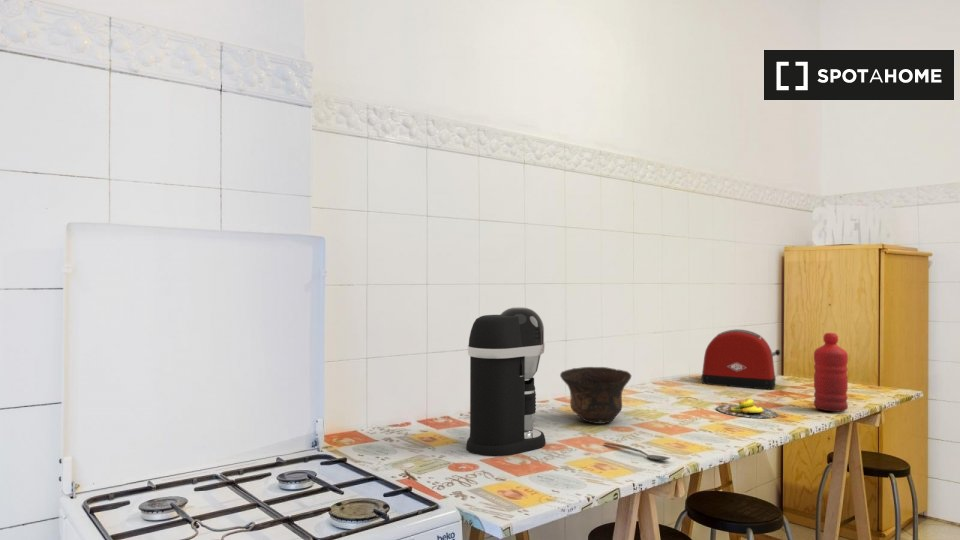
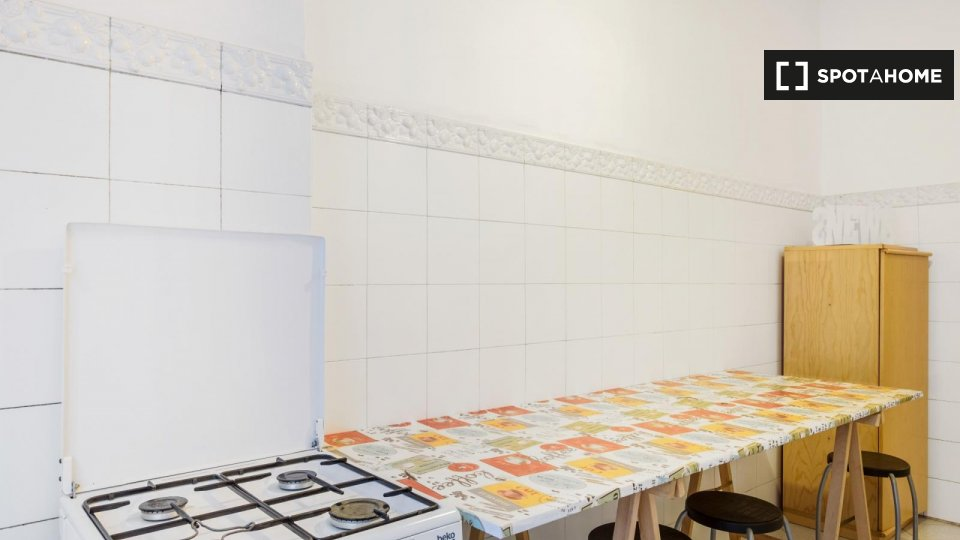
- banana (746, 405)
- coffee maker (506, 376)
- toaster (740, 357)
- water bottle (830, 371)
- bowl (595, 396)
- spoon (635, 450)
